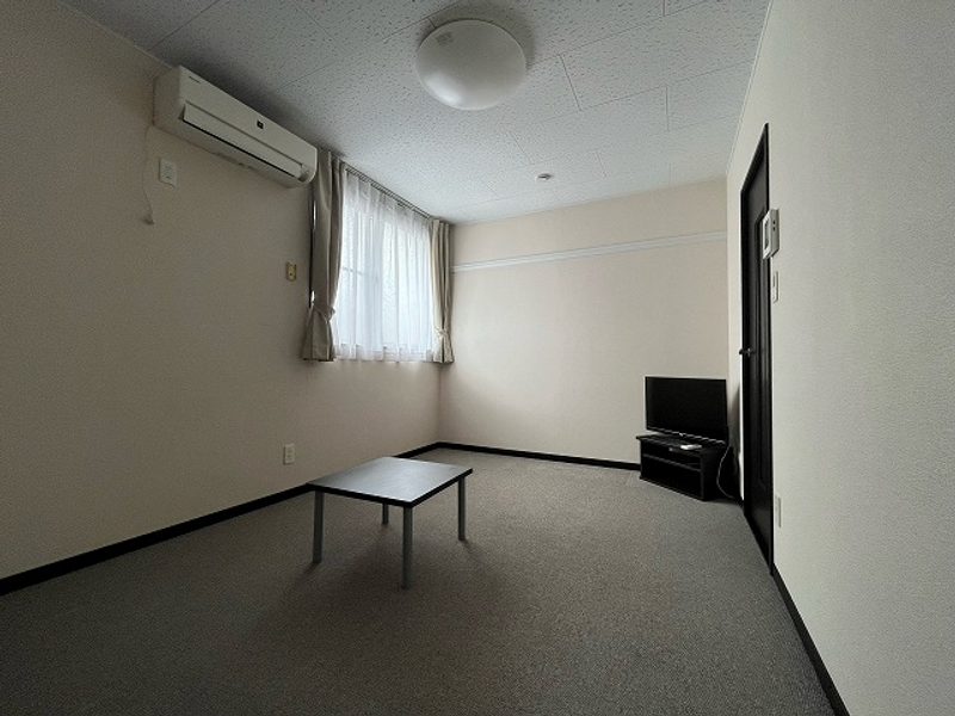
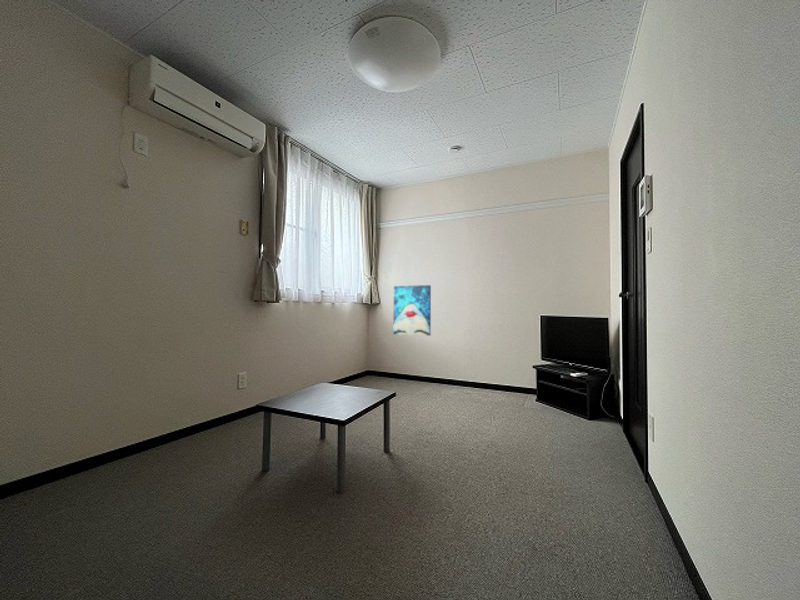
+ wall art (411, 310)
